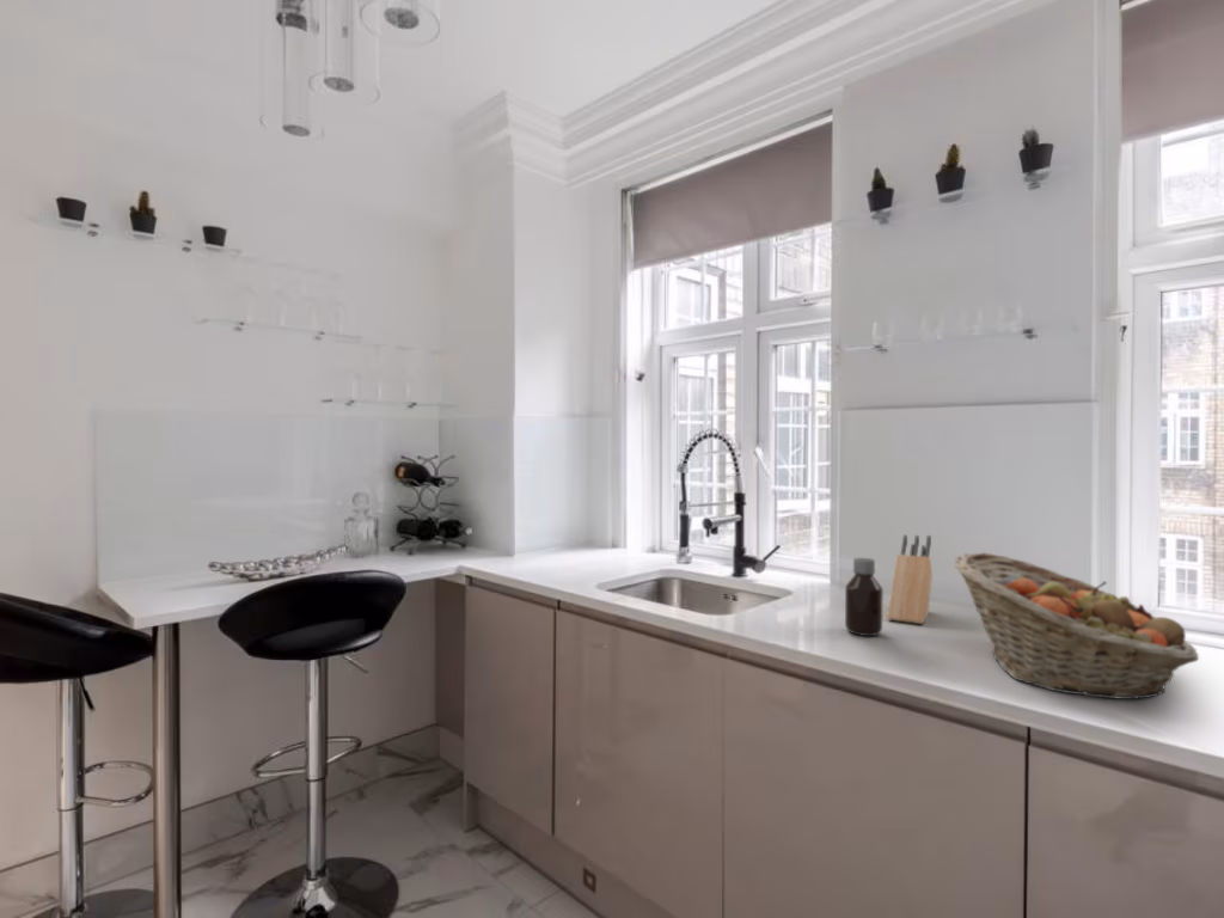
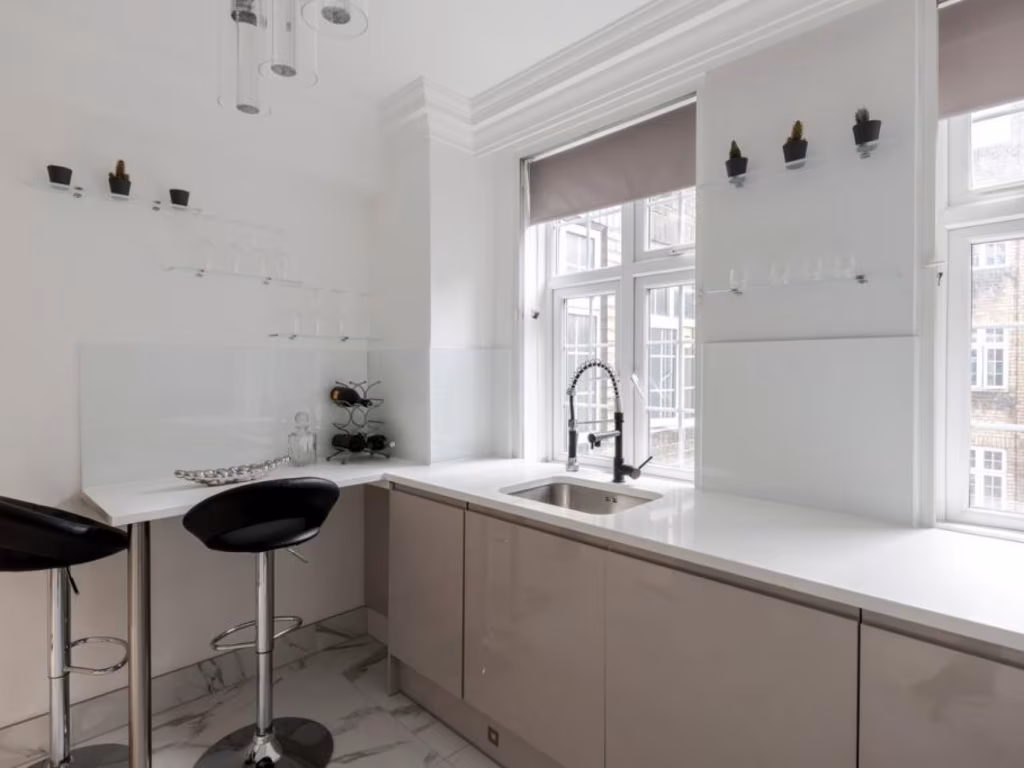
- knife block (911, 575)
- fruit basket (1063, 616)
- bottle (863, 595)
